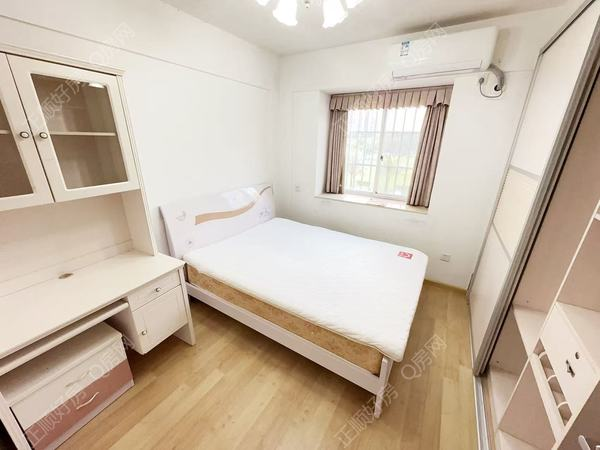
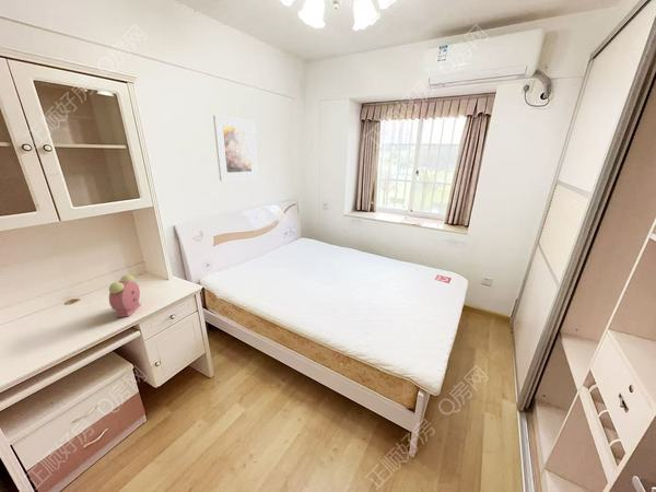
+ alarm clock (126, 294)
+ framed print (237, 150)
